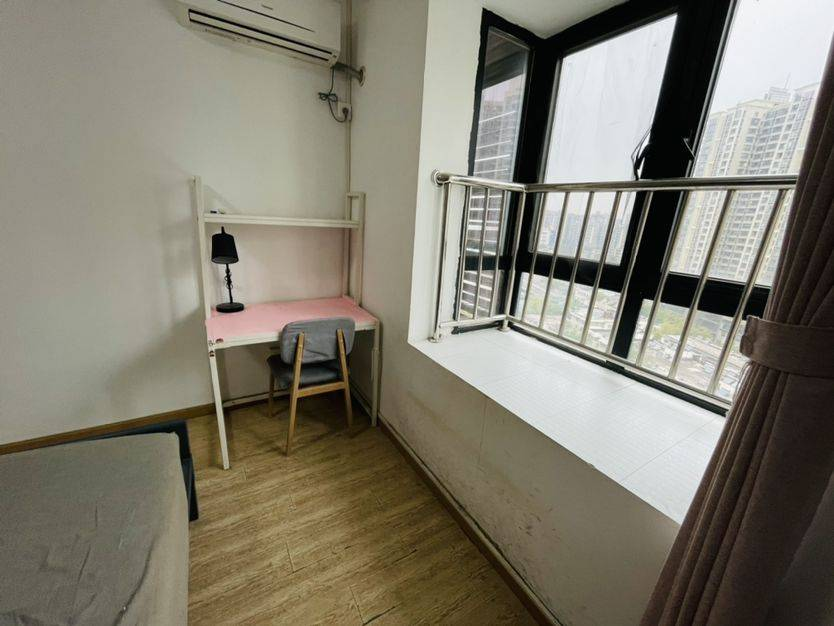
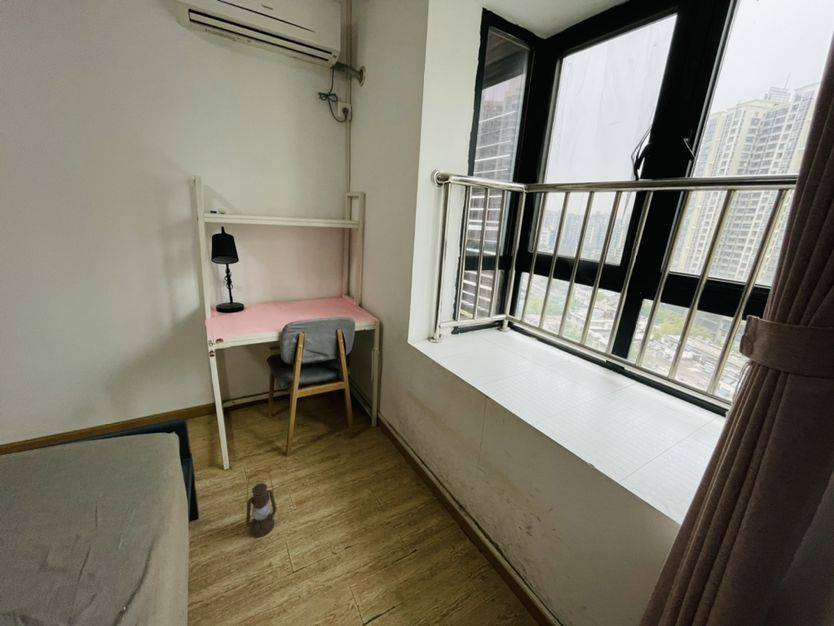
+ lantern (260, 499)
